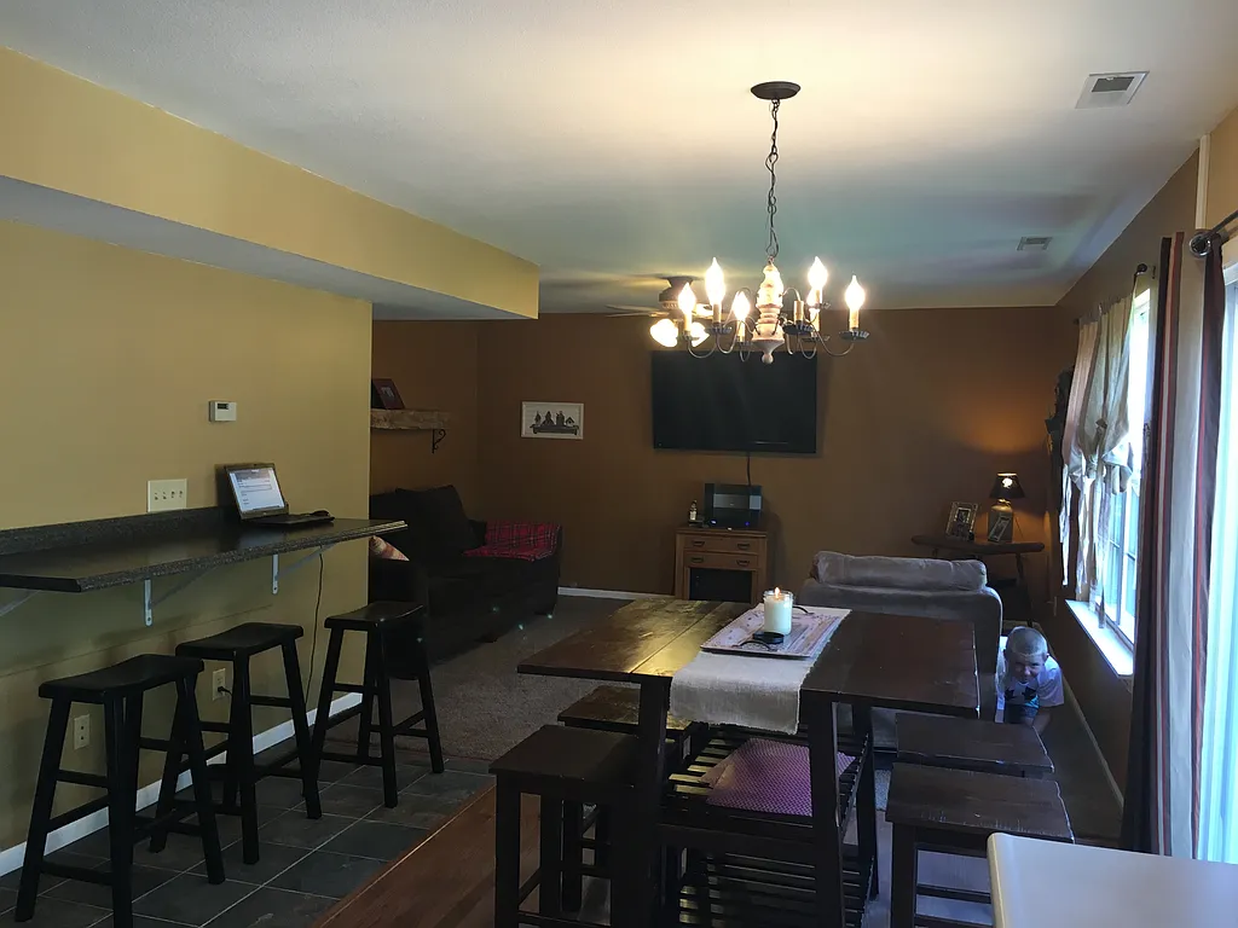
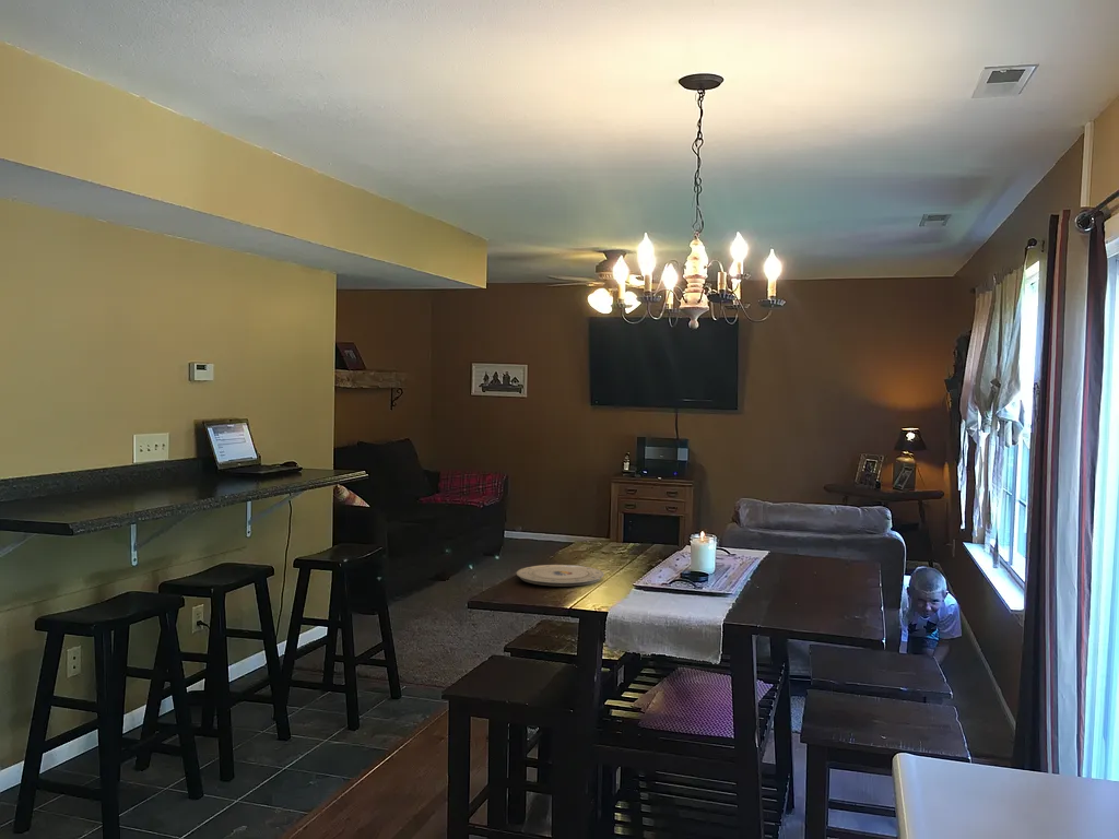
+ plate (560, 575)
